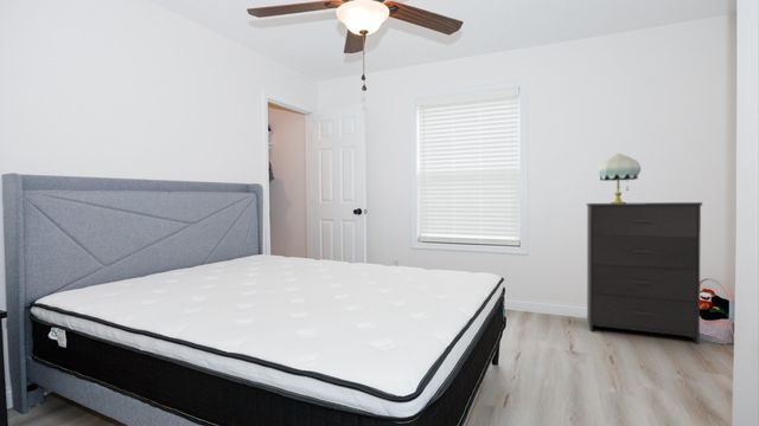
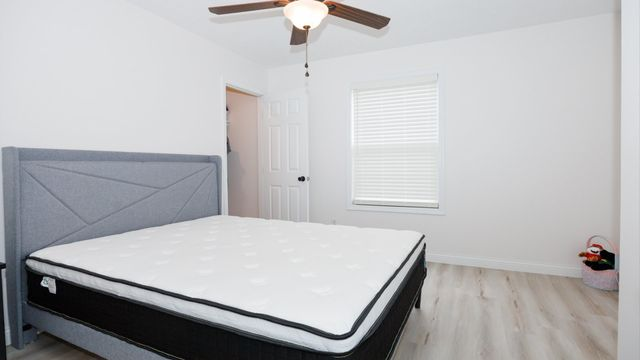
- dresser (638, 266)
- table lamp (618, 178)
